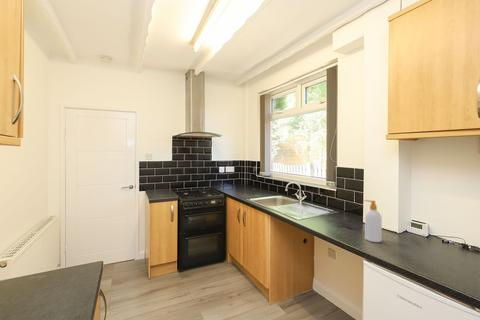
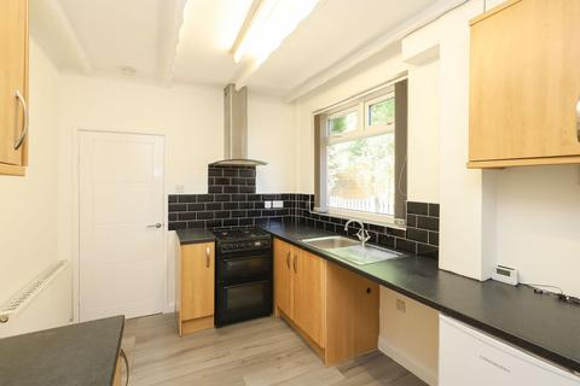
- soap bottle (372, 220)
